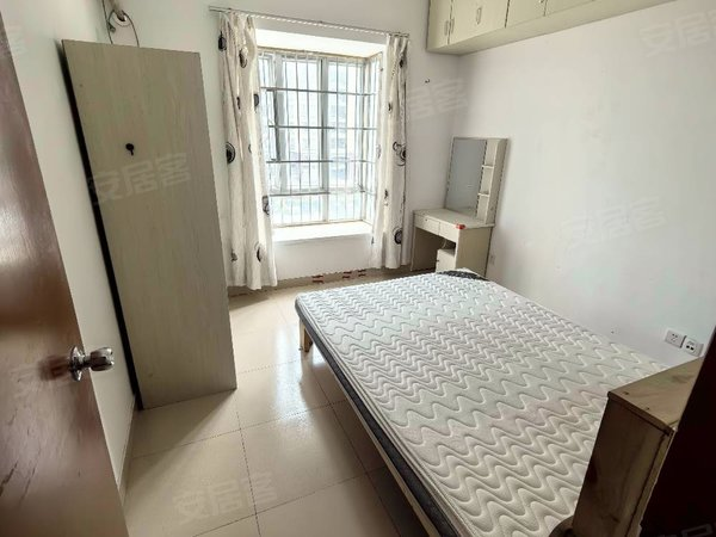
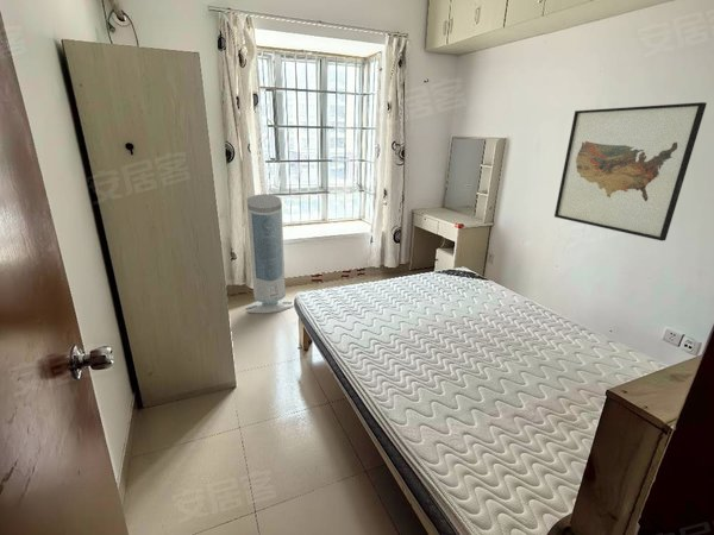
+ air purifier (267, 253)
+ wall art (616, 170)
